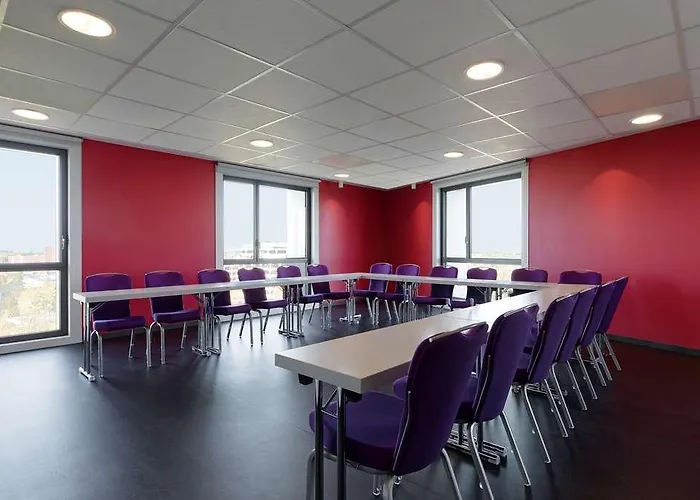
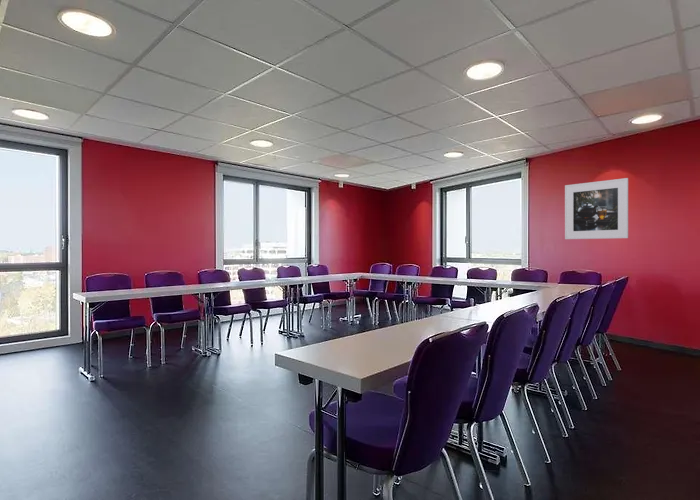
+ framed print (594, 210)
